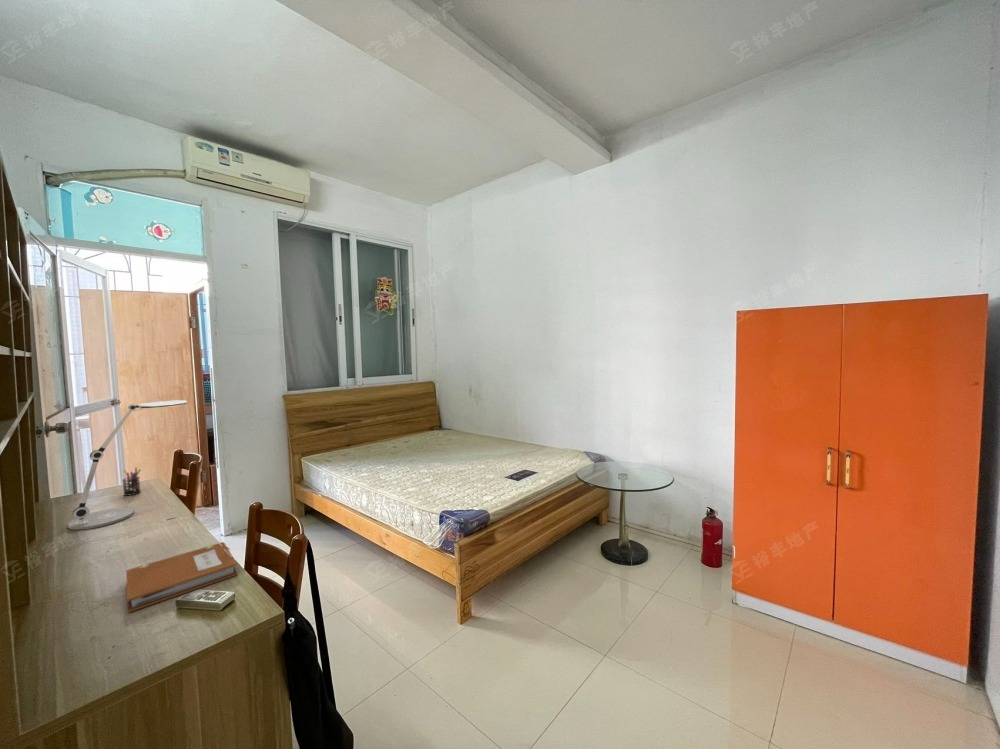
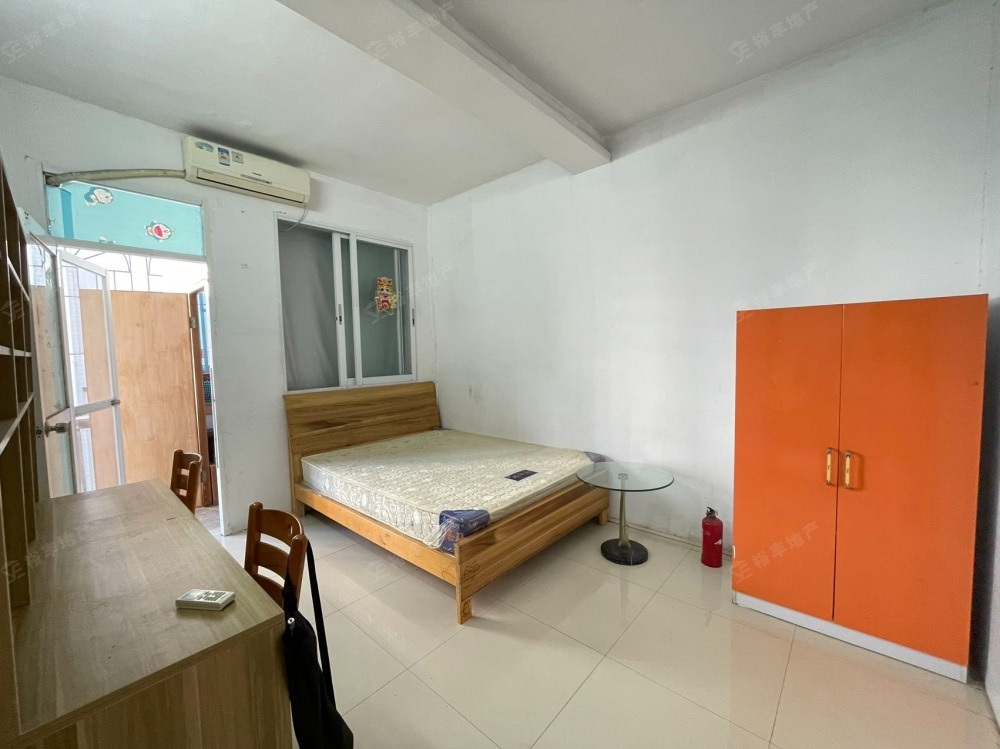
- notebook (184, 570)
- desk lamp (110, 441)
- pen holder (133, 480)
